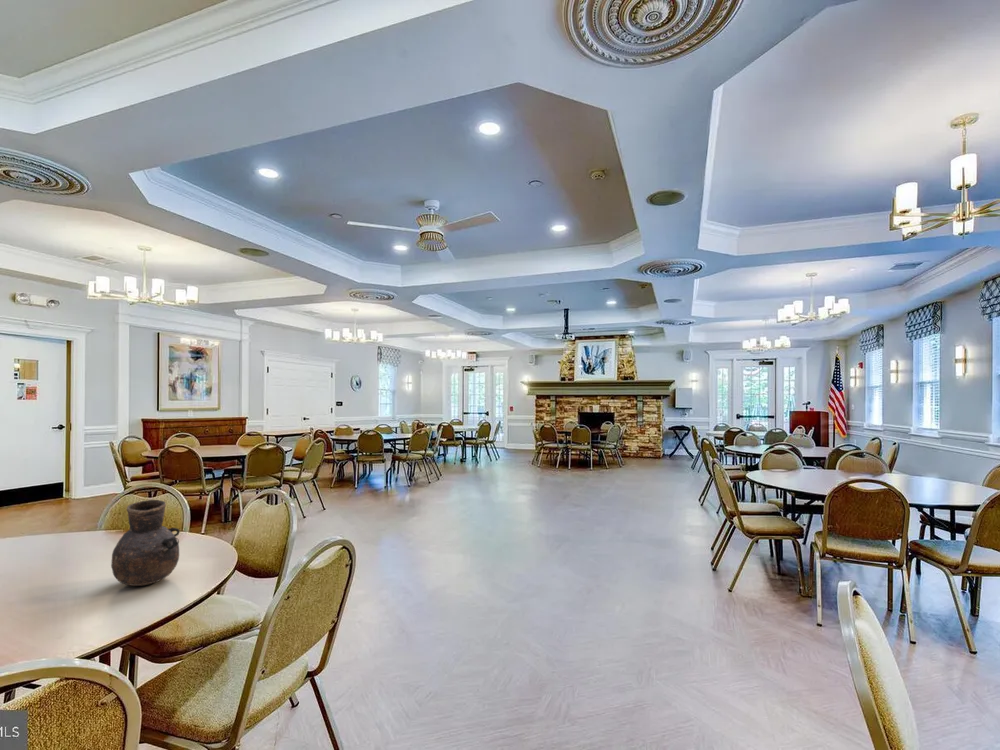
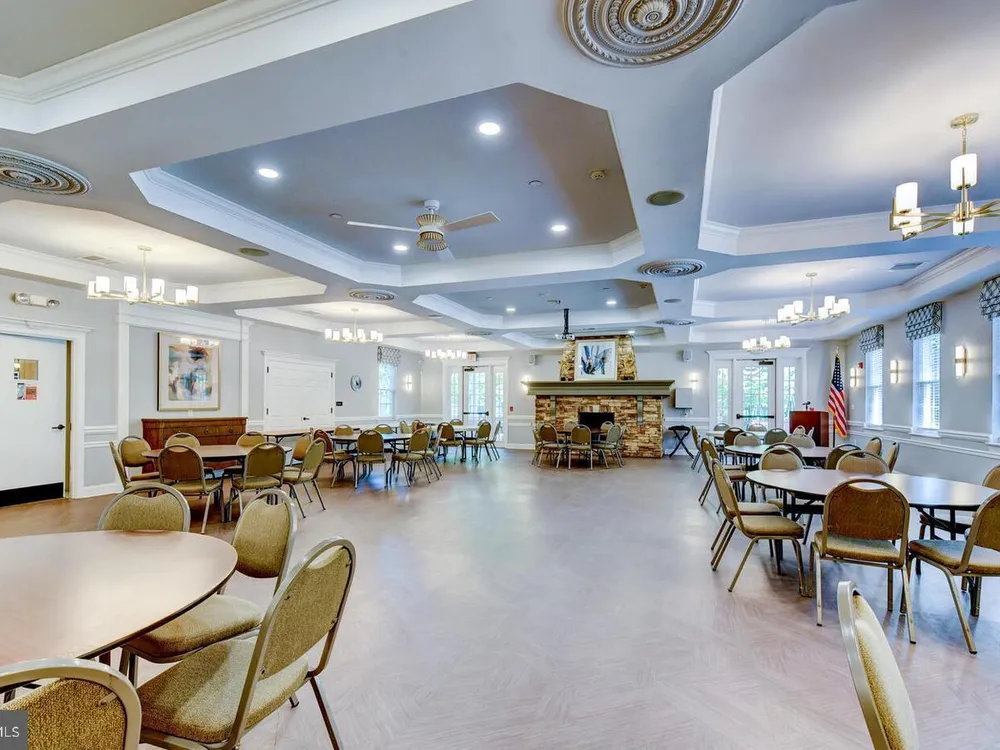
- vase (146, 541)
